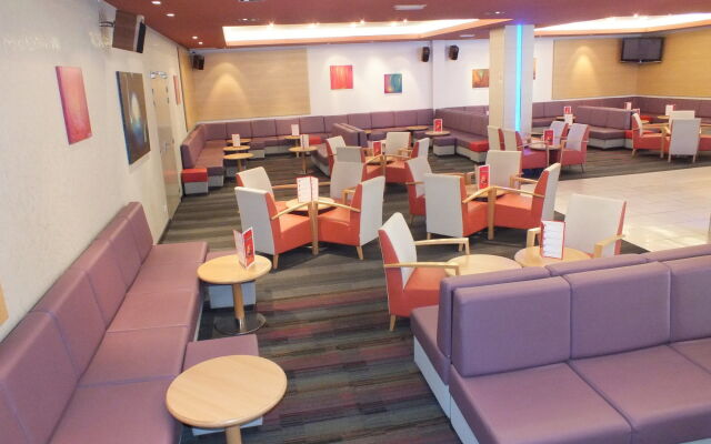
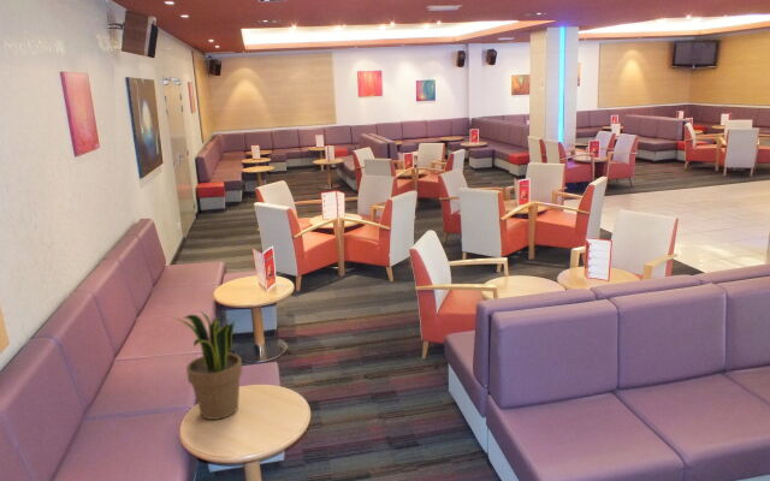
+ potted plant (209, 363)
